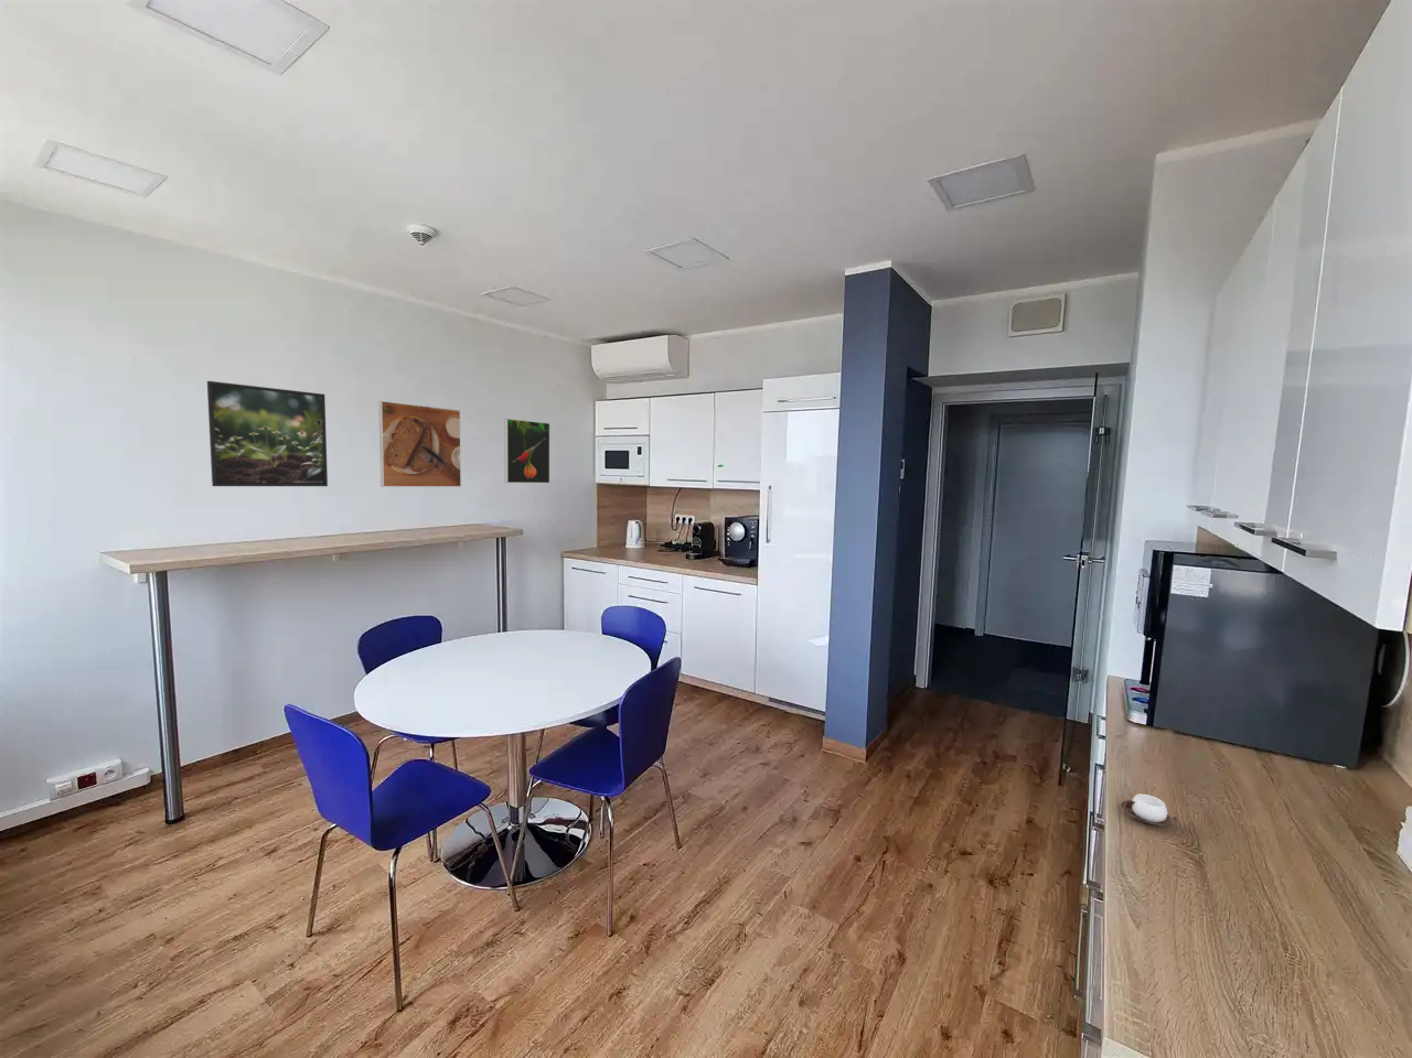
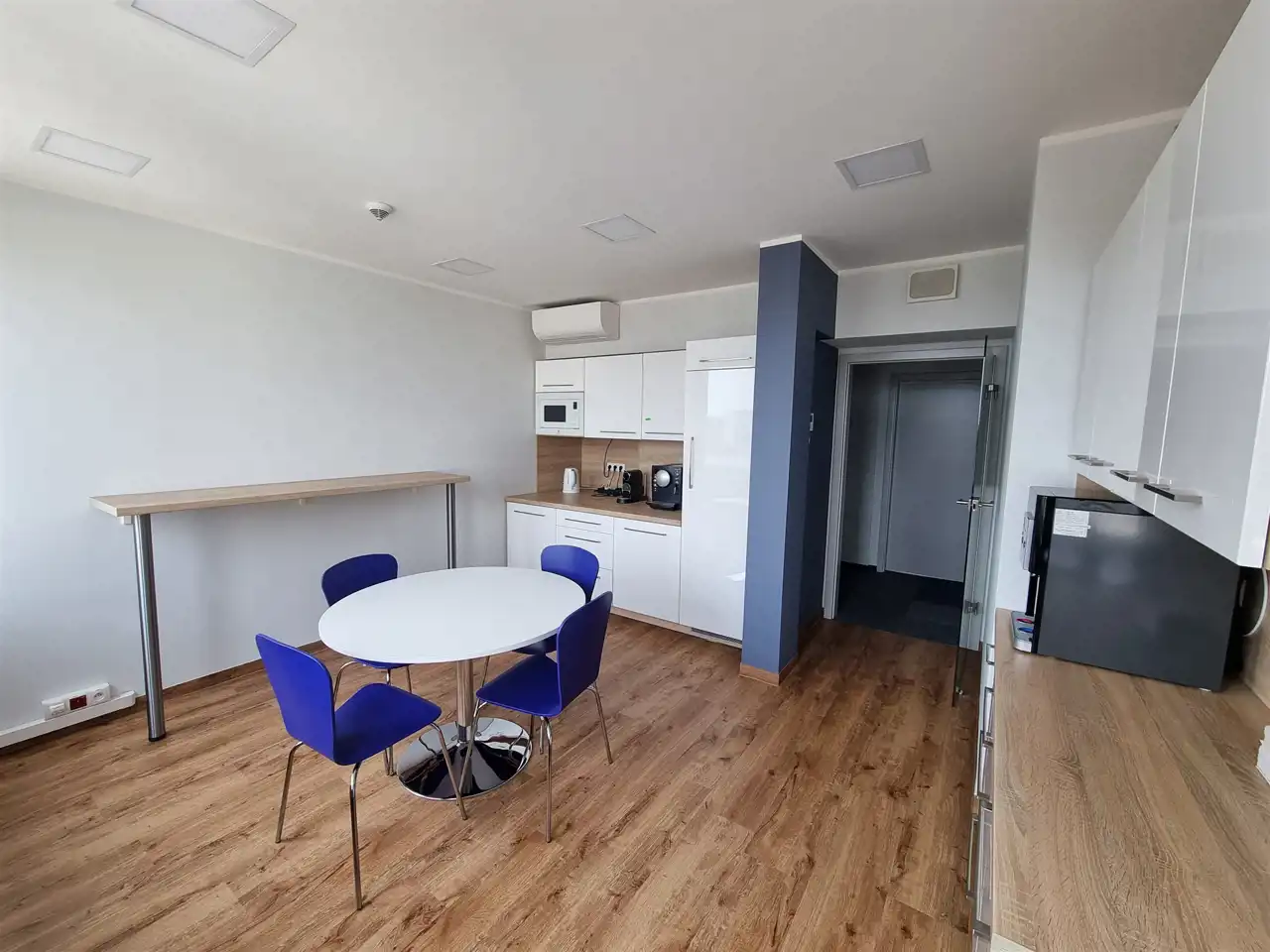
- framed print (421, 447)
- cup (1149, 810)
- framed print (527, 452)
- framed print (271, 438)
